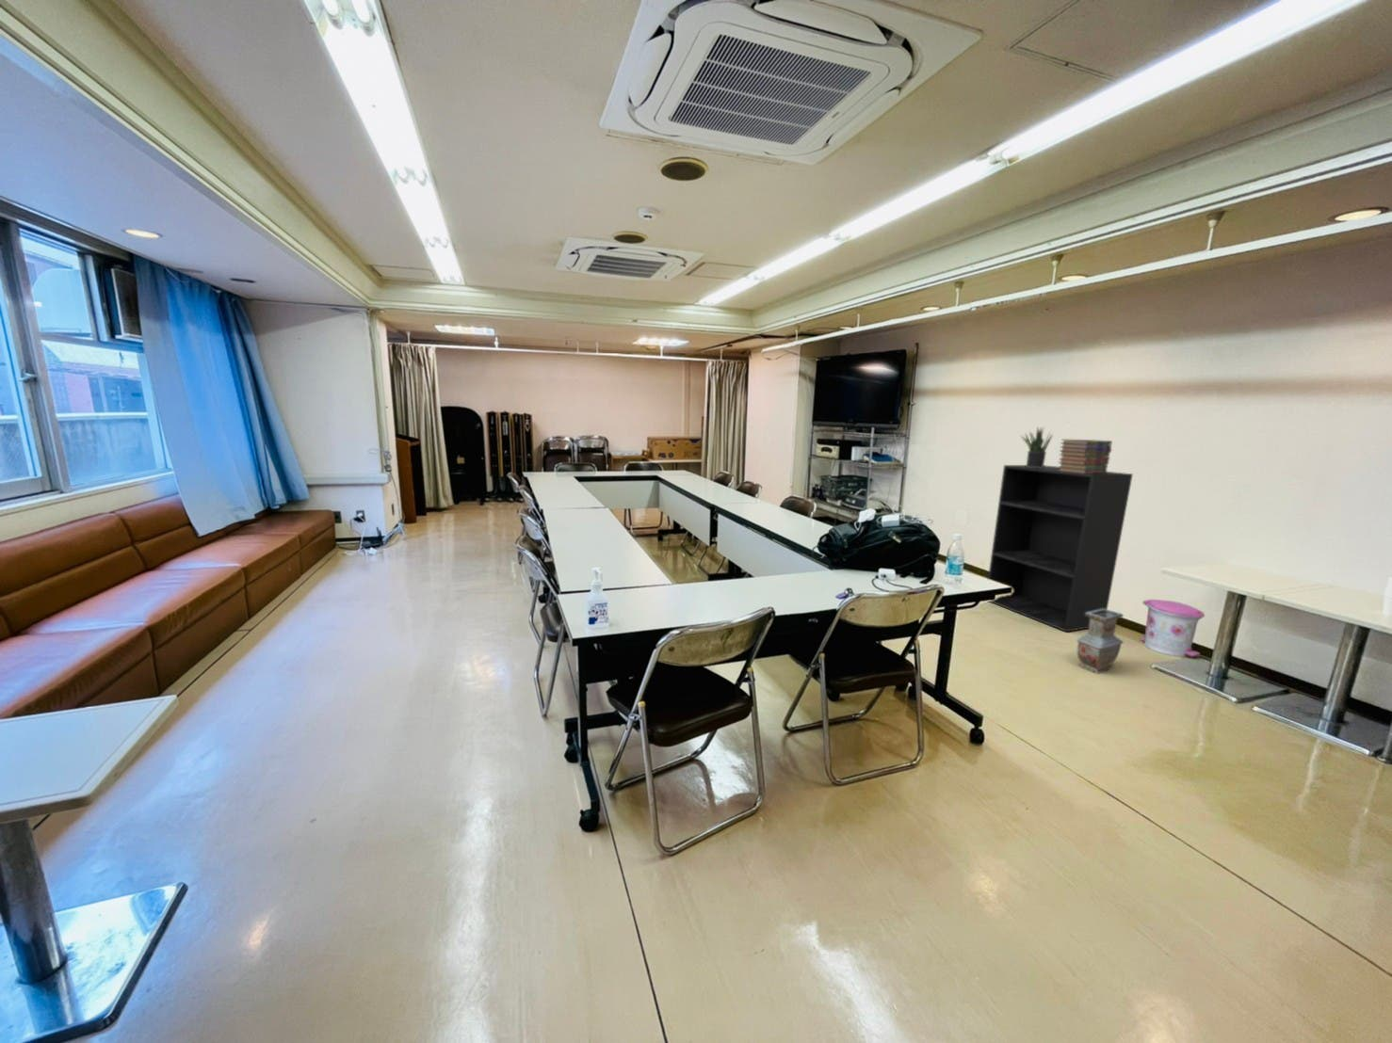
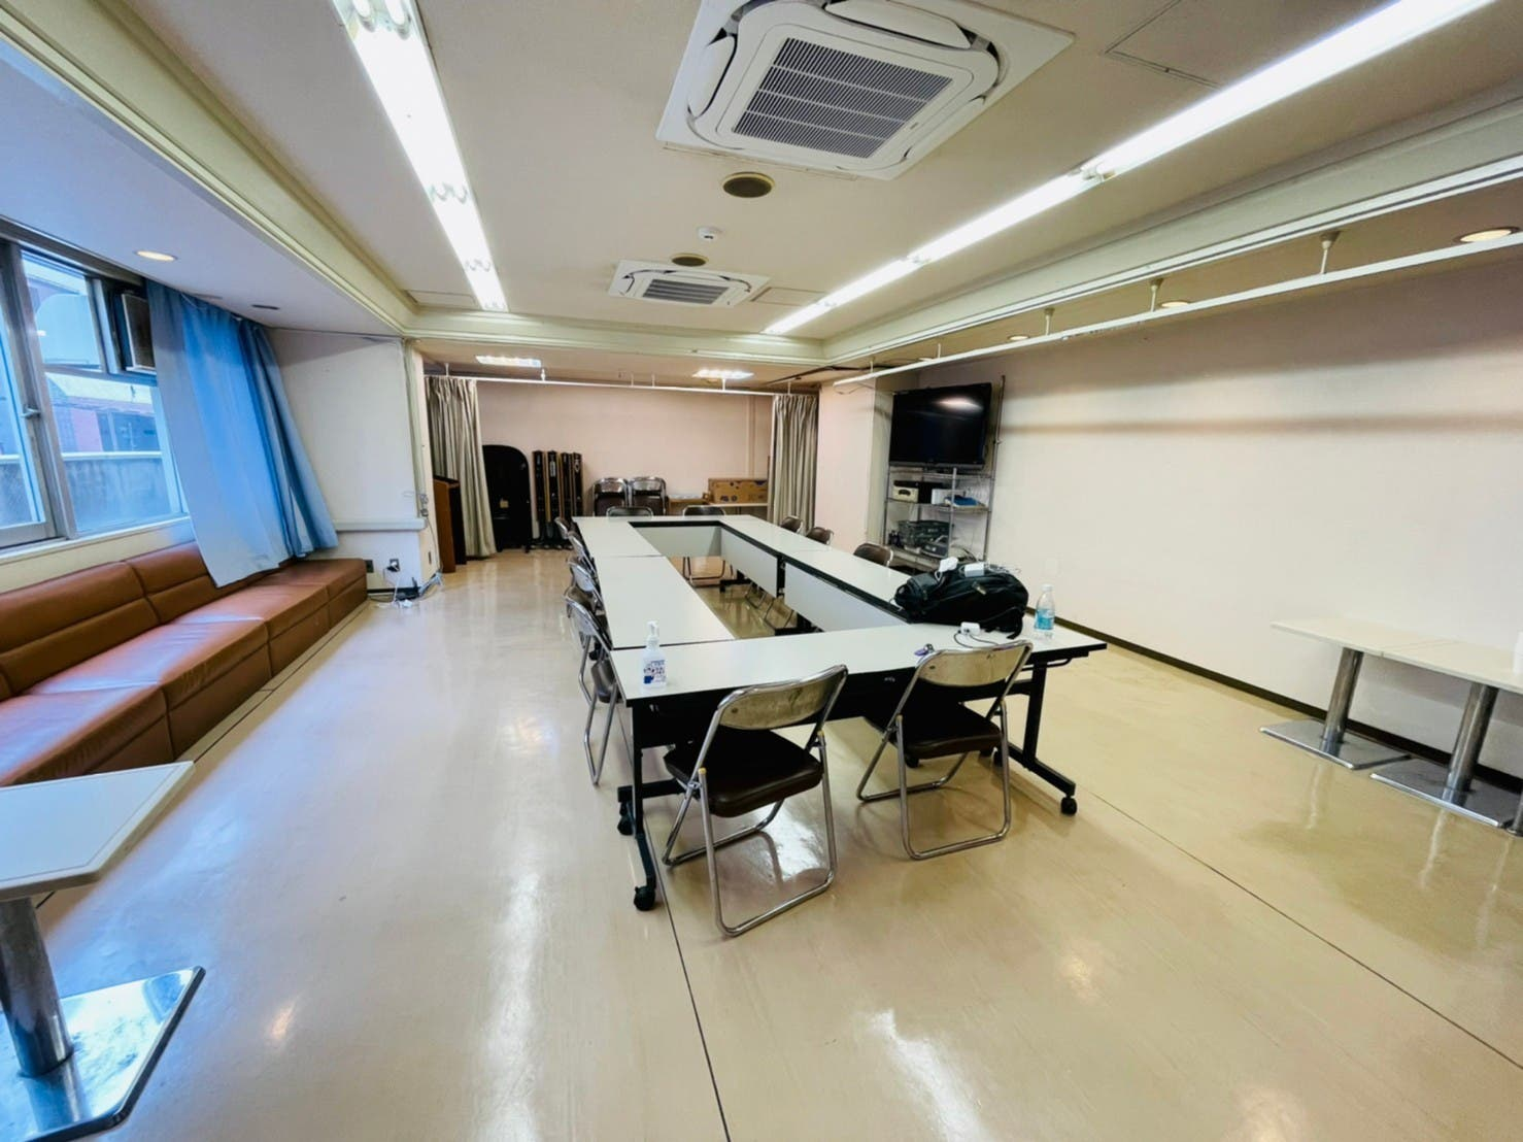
- bookshelf (1052, 542)
- potted plant (1035, 446)
- trash can (1169, 627)
- book stack (1084, 456)
- vase (1099, 640)
